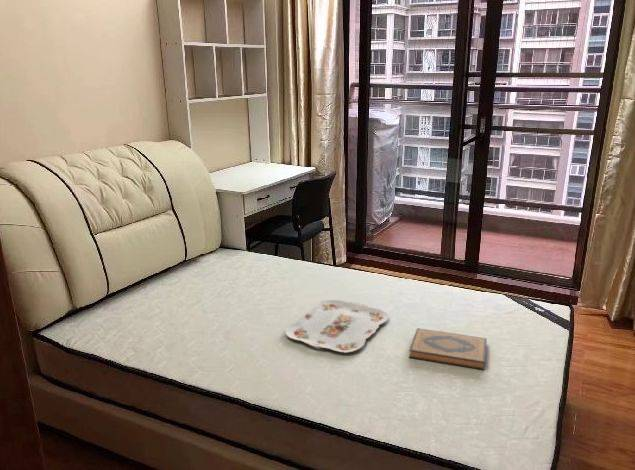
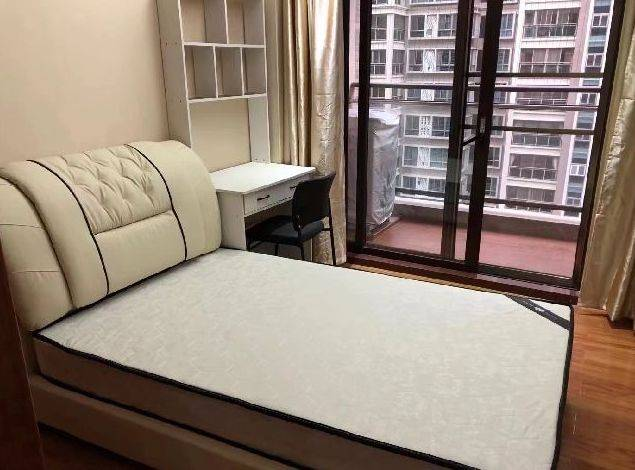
- hardback book (448, 347)
- serving tray (338, 324)
